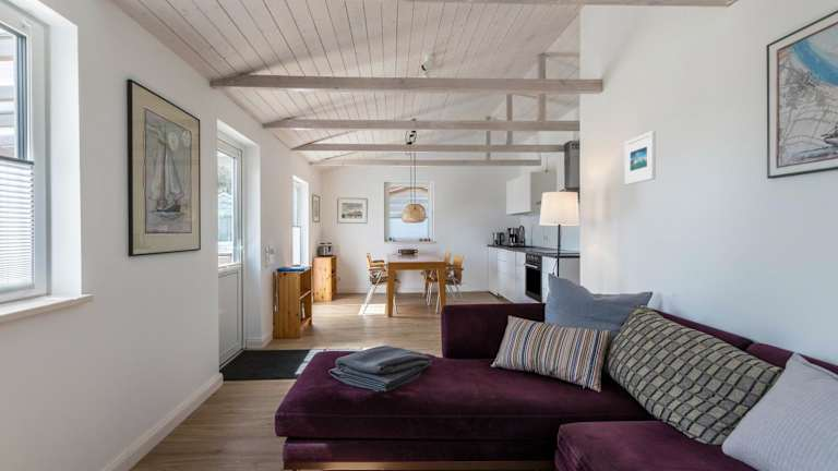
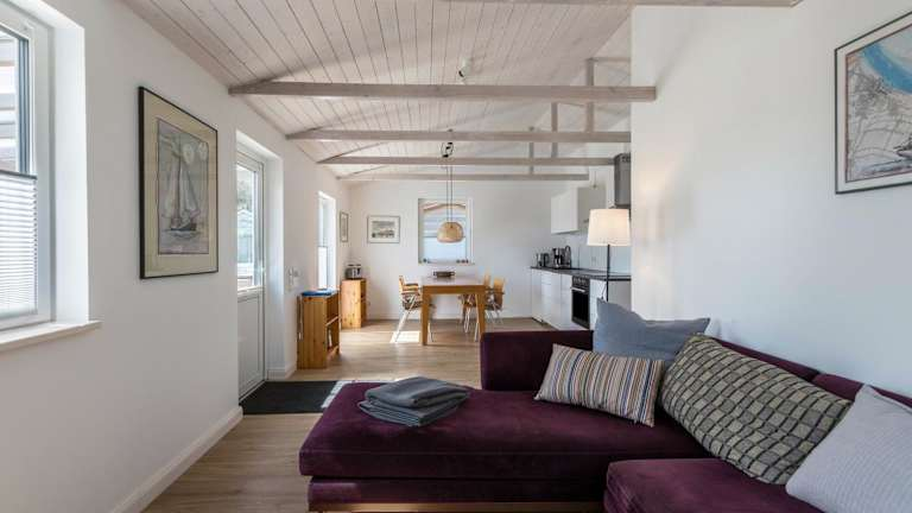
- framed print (638, 159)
